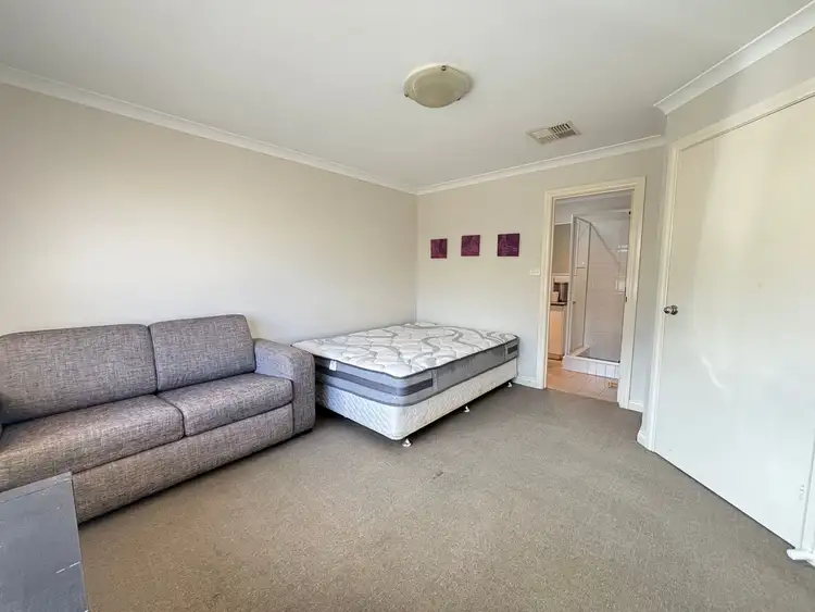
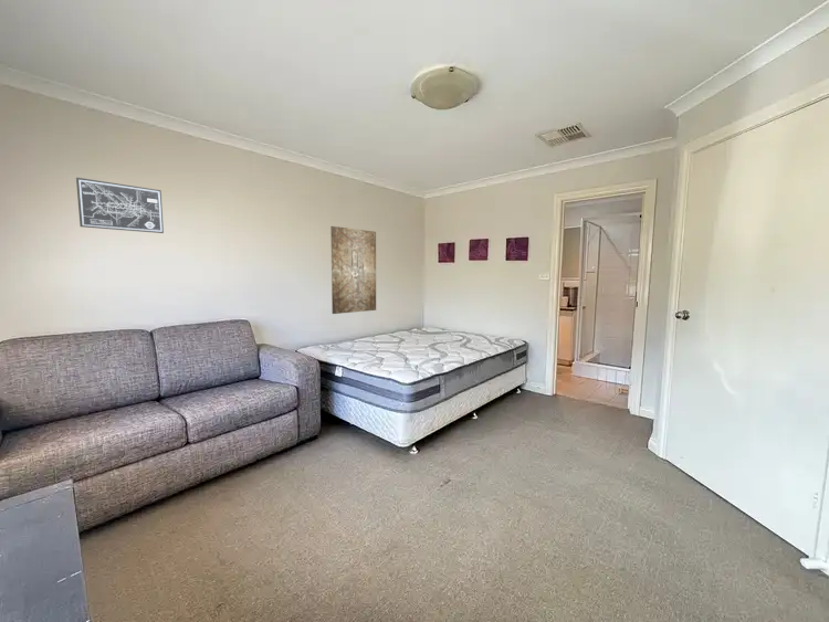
+ wall art (123, 207)
+ wall art (355, 271)
